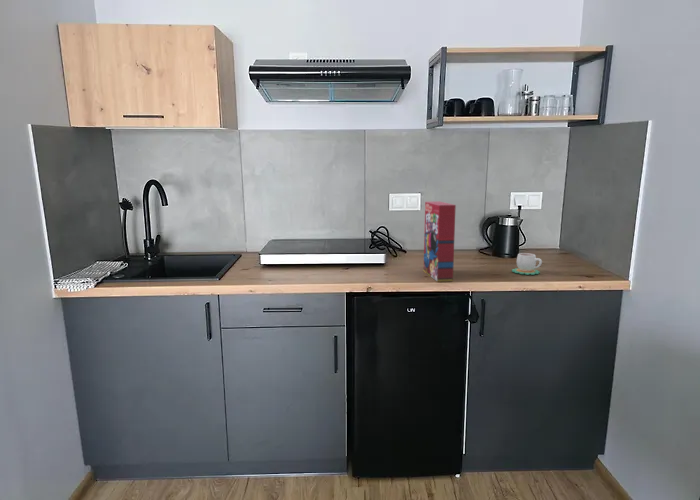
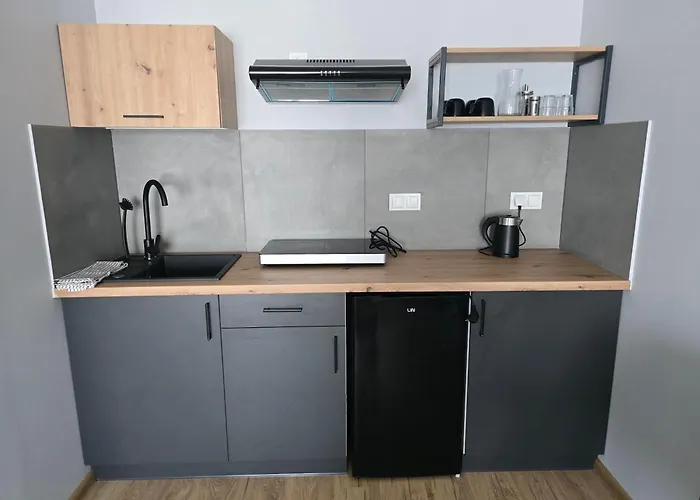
- cereal box (438, 239)
- mug (527, 263)
